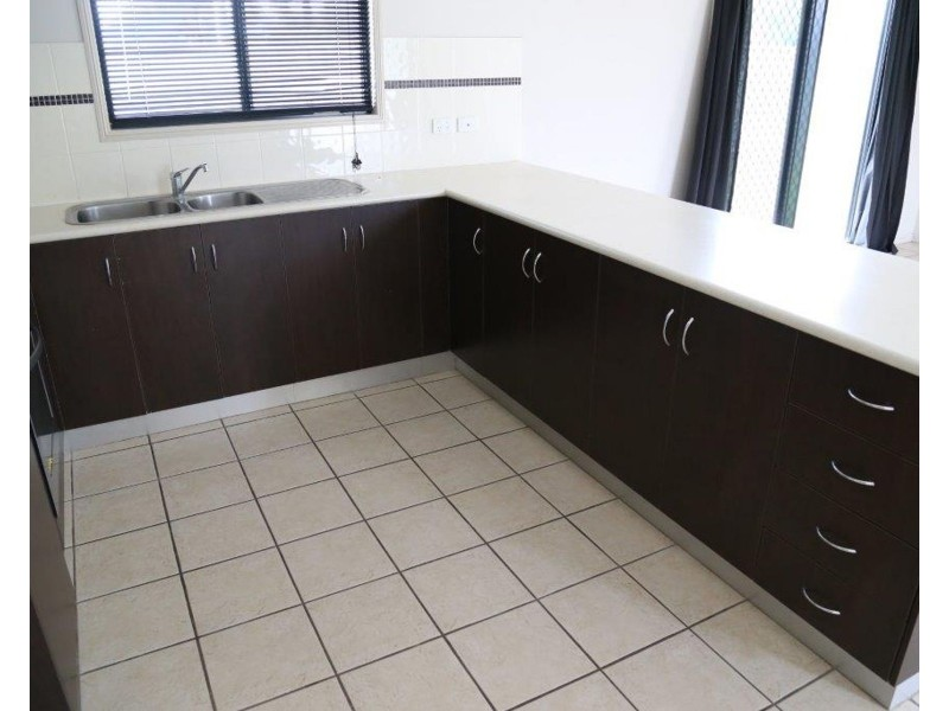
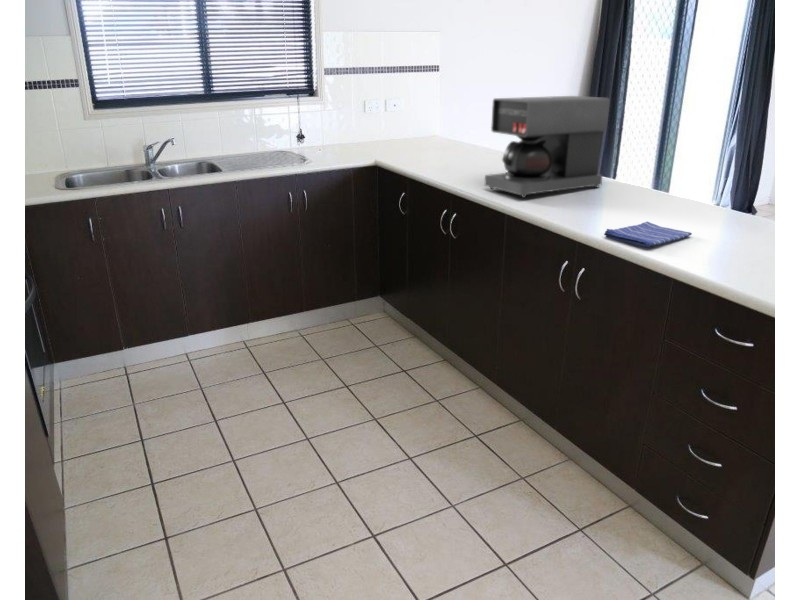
+ coffee maker (547, 144)
+ dish towel (647, 233)
